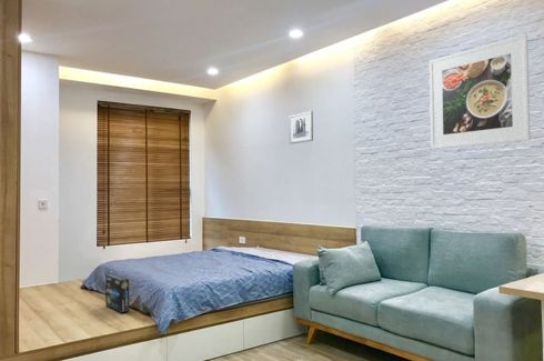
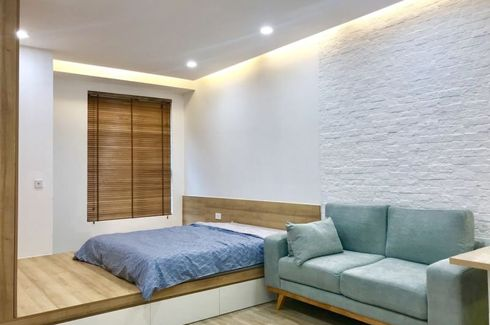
- box (117, 292)
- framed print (475, 97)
- wall art (300, 128)
